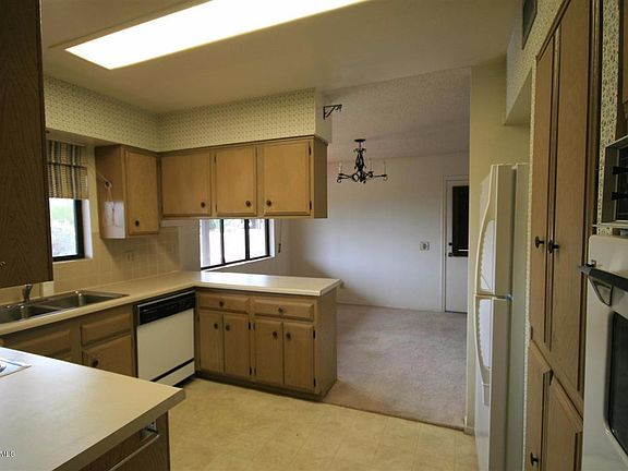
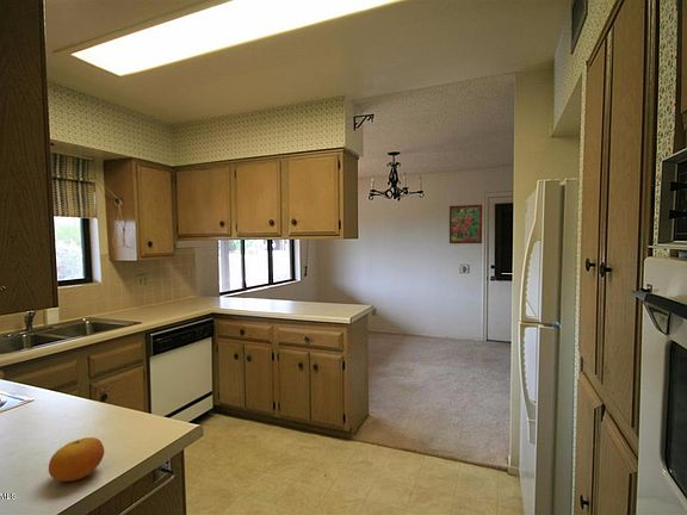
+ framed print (465, 224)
+ fruit (76, 458)
